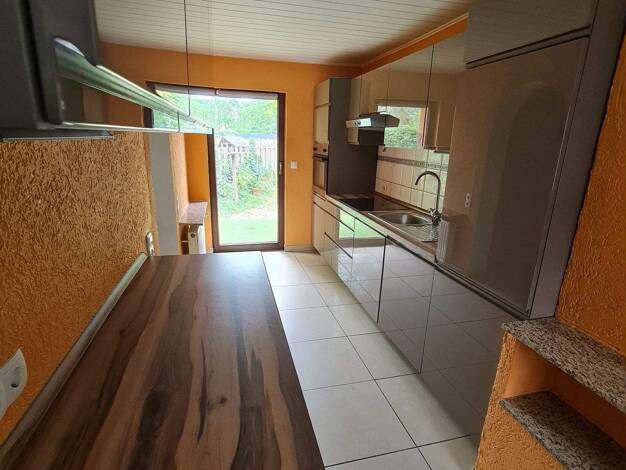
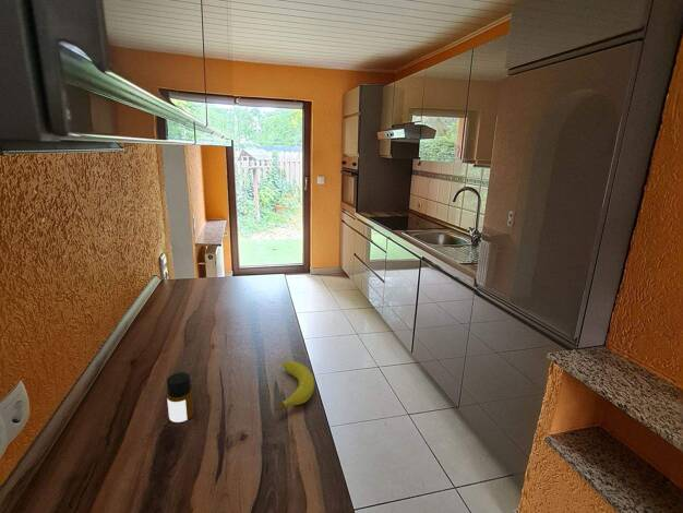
+ fruit (295, 377)
+ bottle (179, 396)
